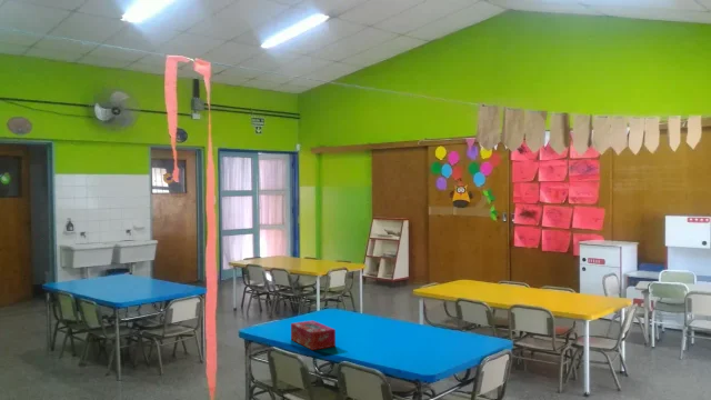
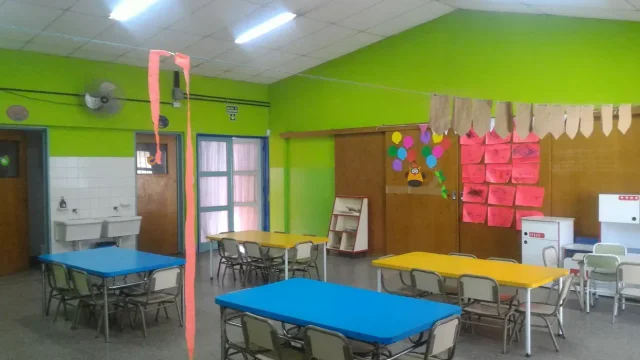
- tissue box (312, 334)
